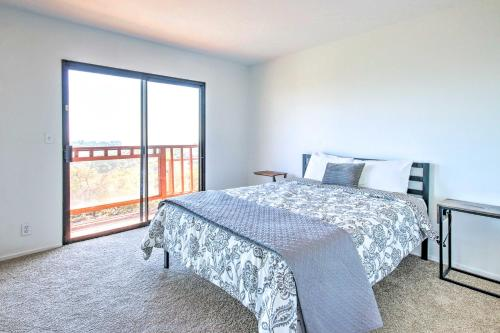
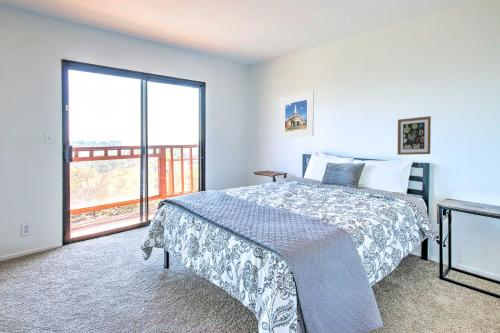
+ wall art (413, 136)
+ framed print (295, 116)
